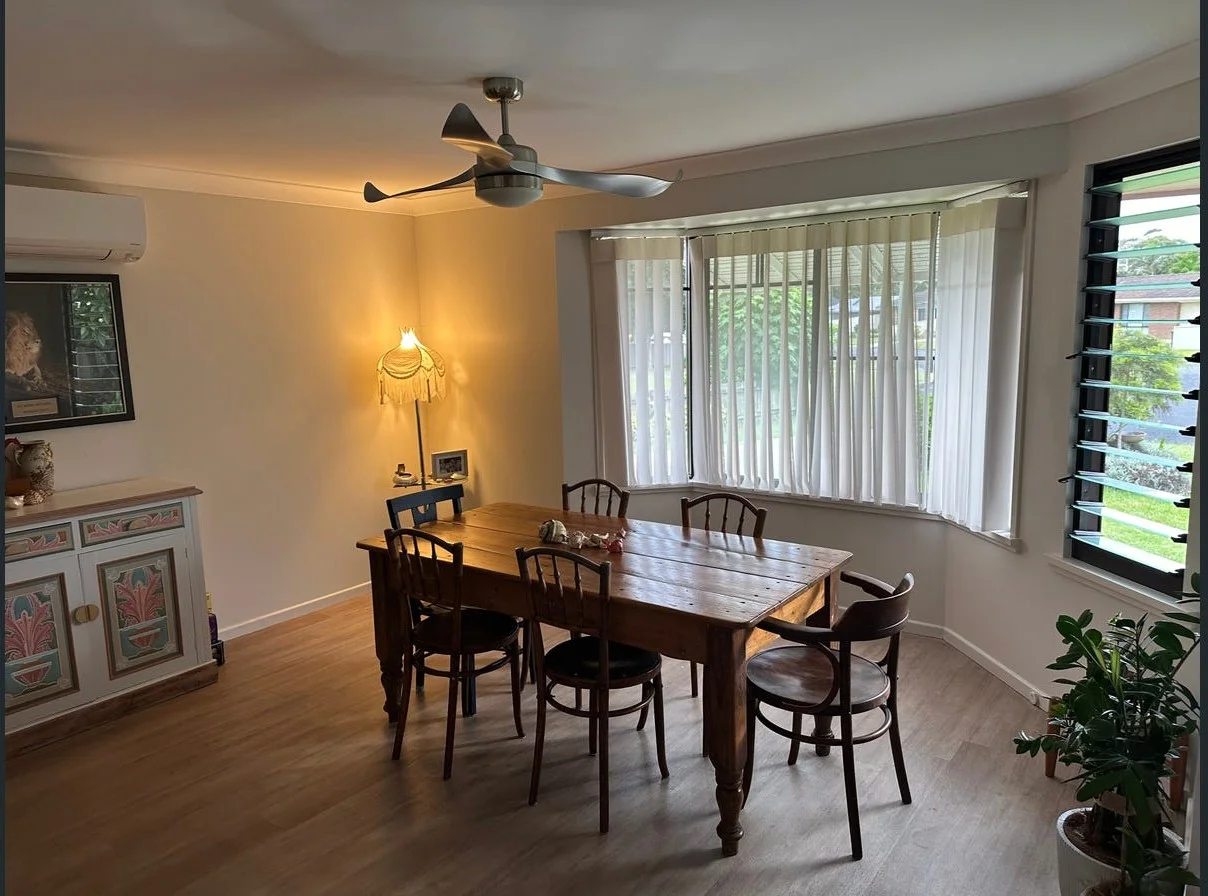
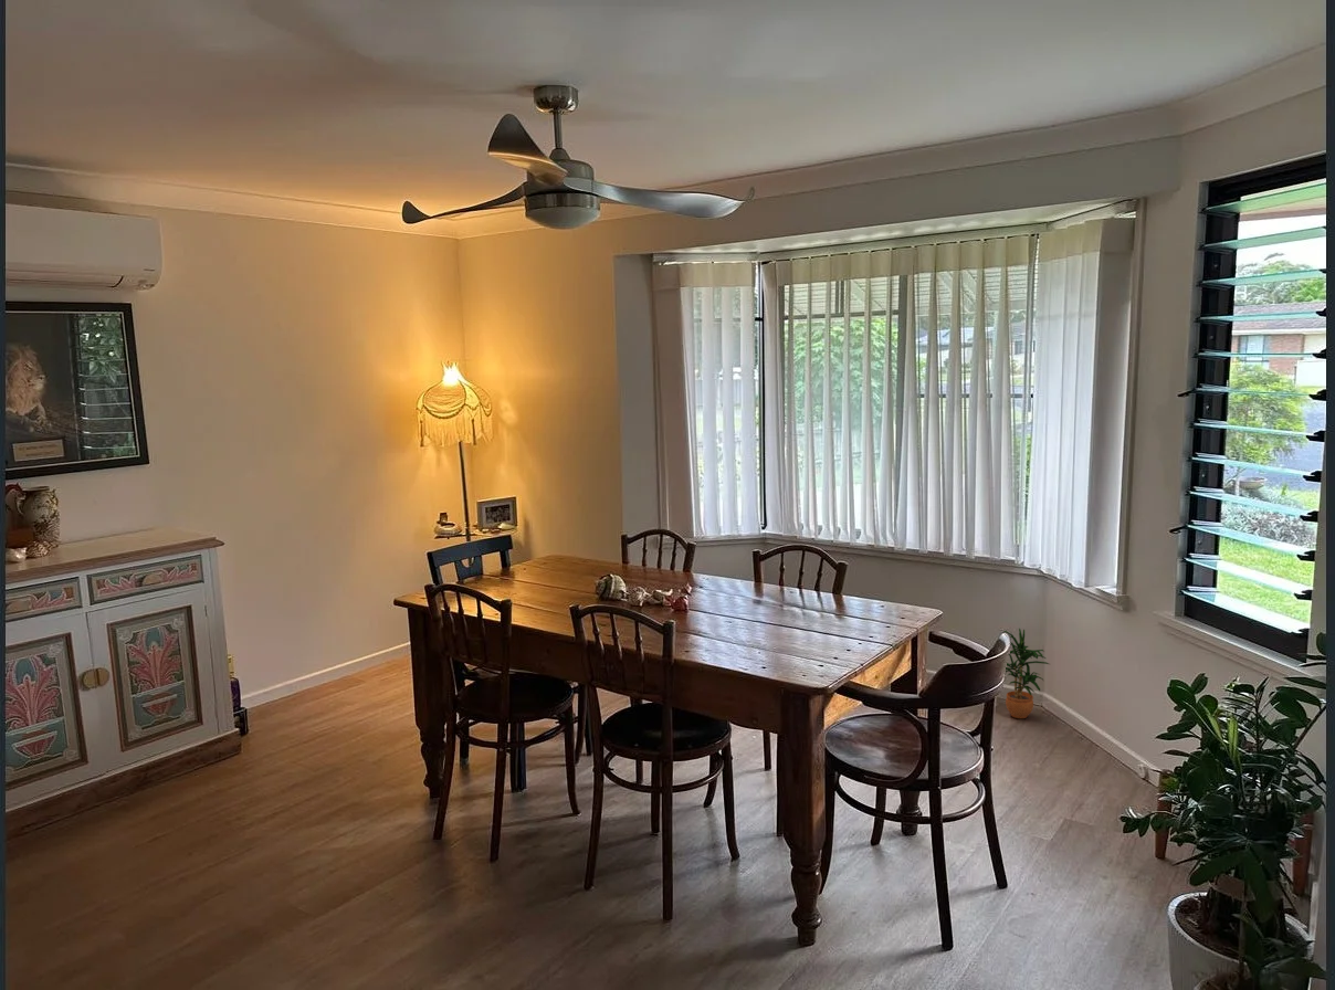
+ potted plant (1024, 673)
